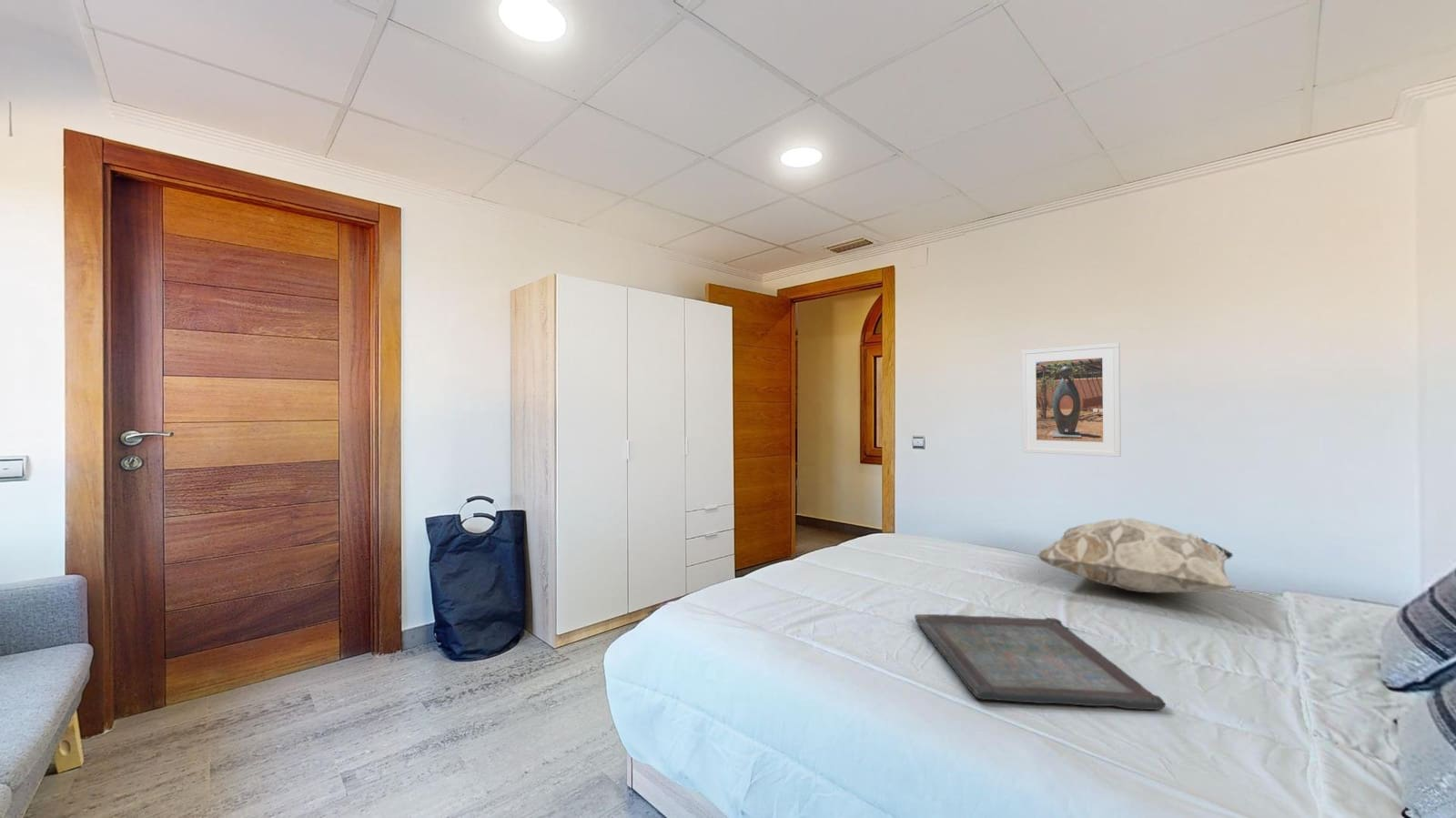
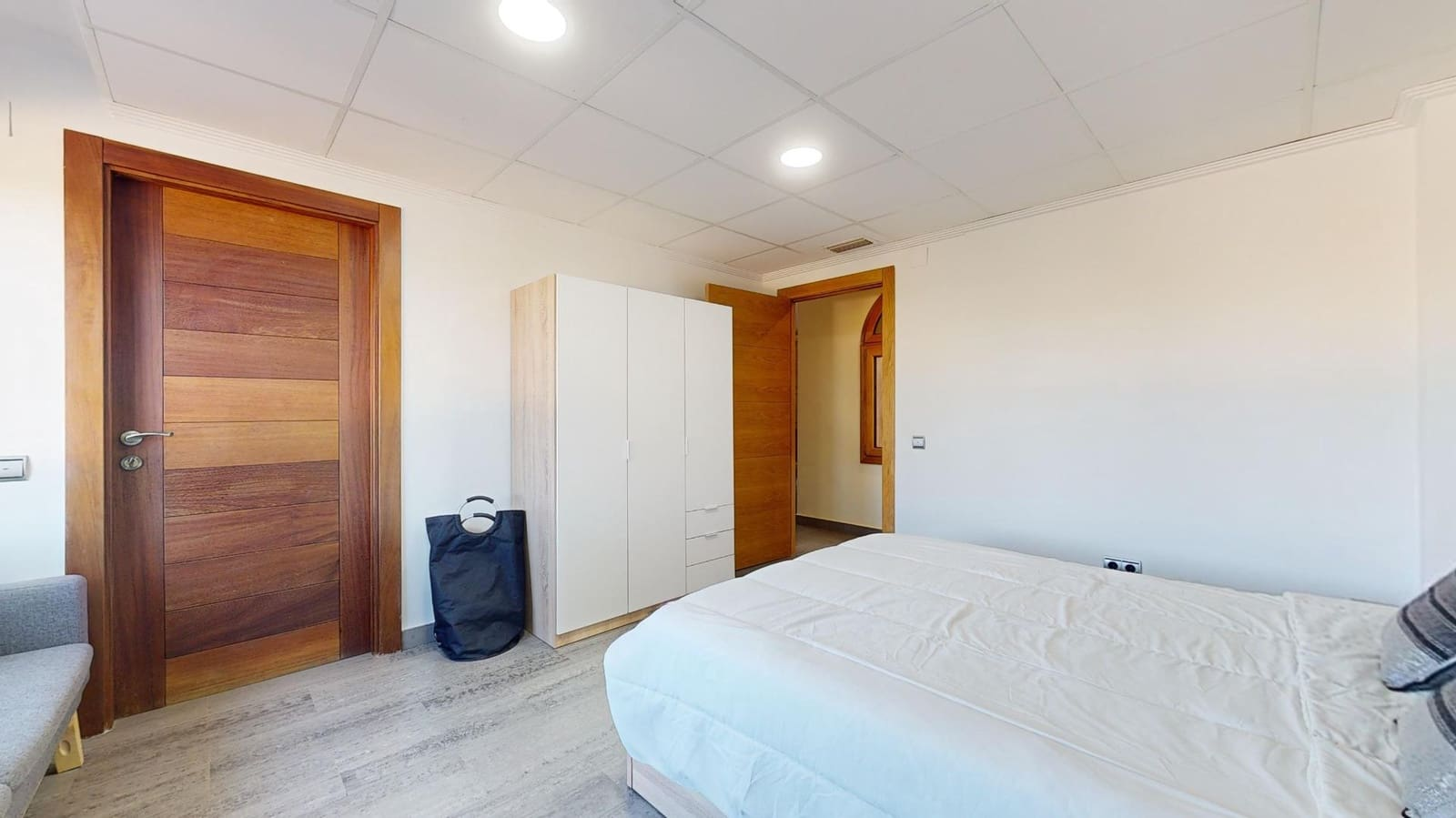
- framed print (1068, 400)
- decorative pillow (1135, 554)
- serving tray (1018, 652)
